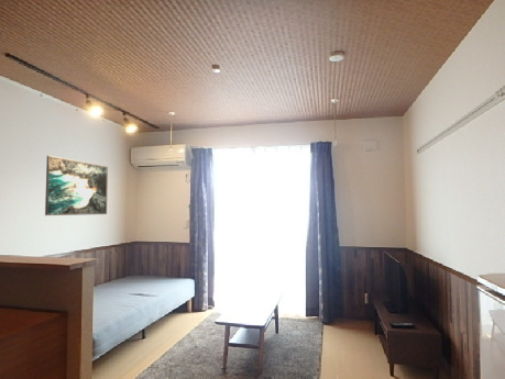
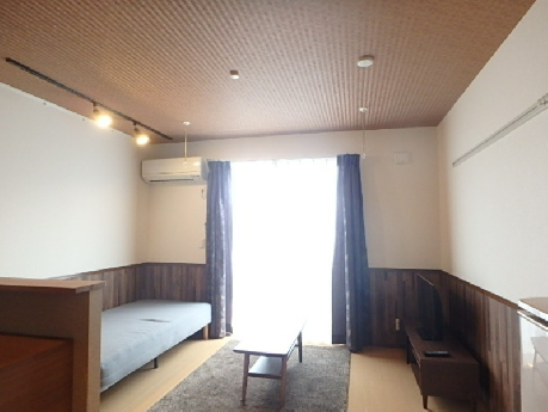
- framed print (79, 188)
